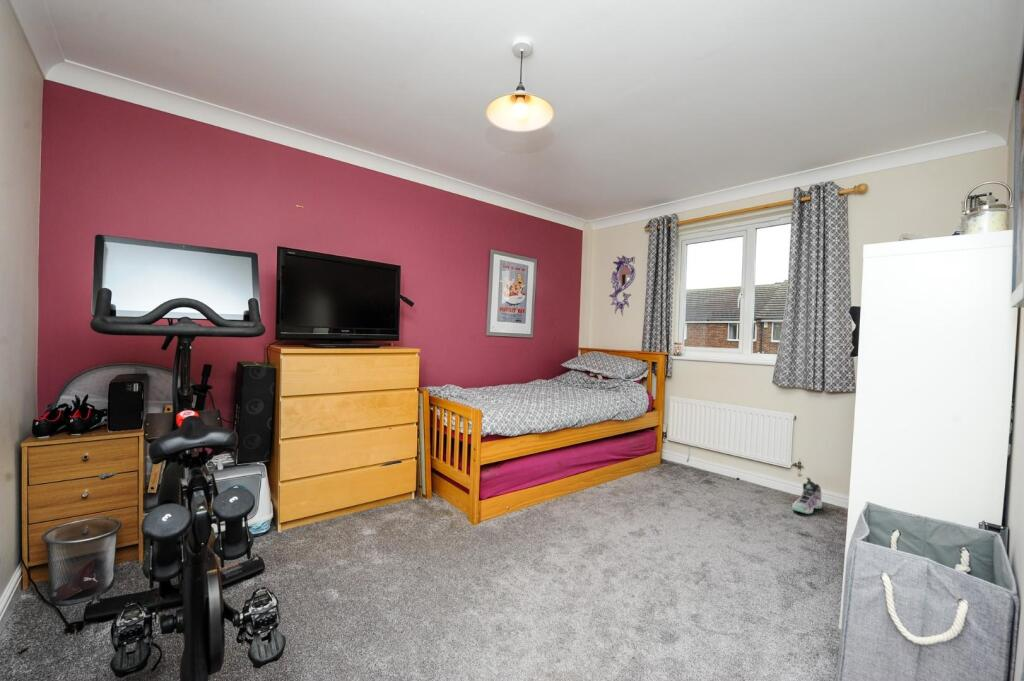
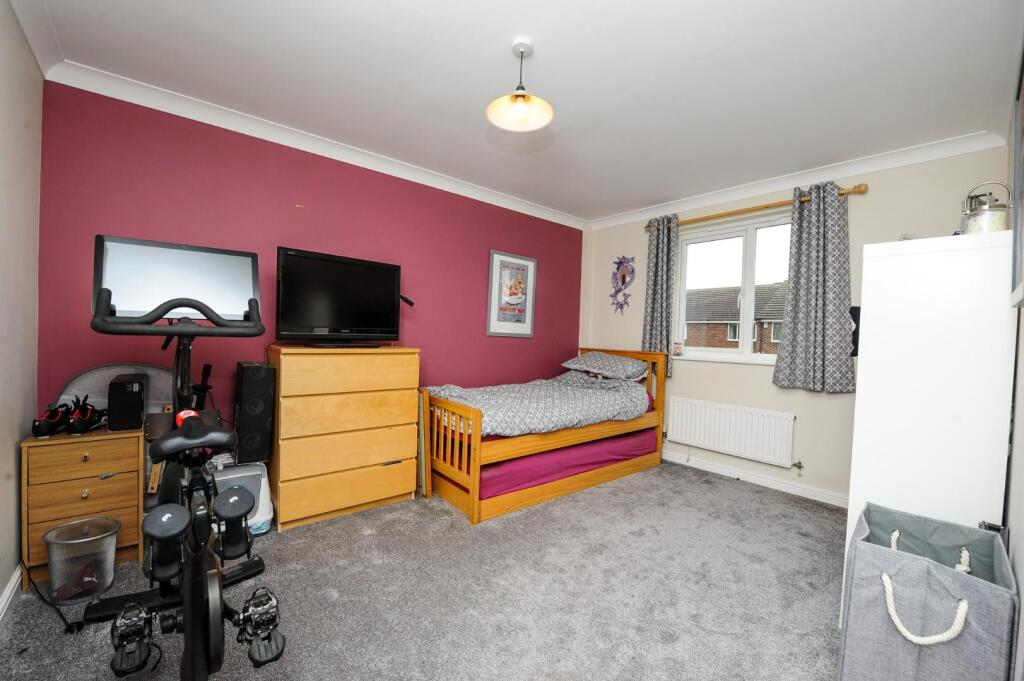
- sneaker (807, 493)
